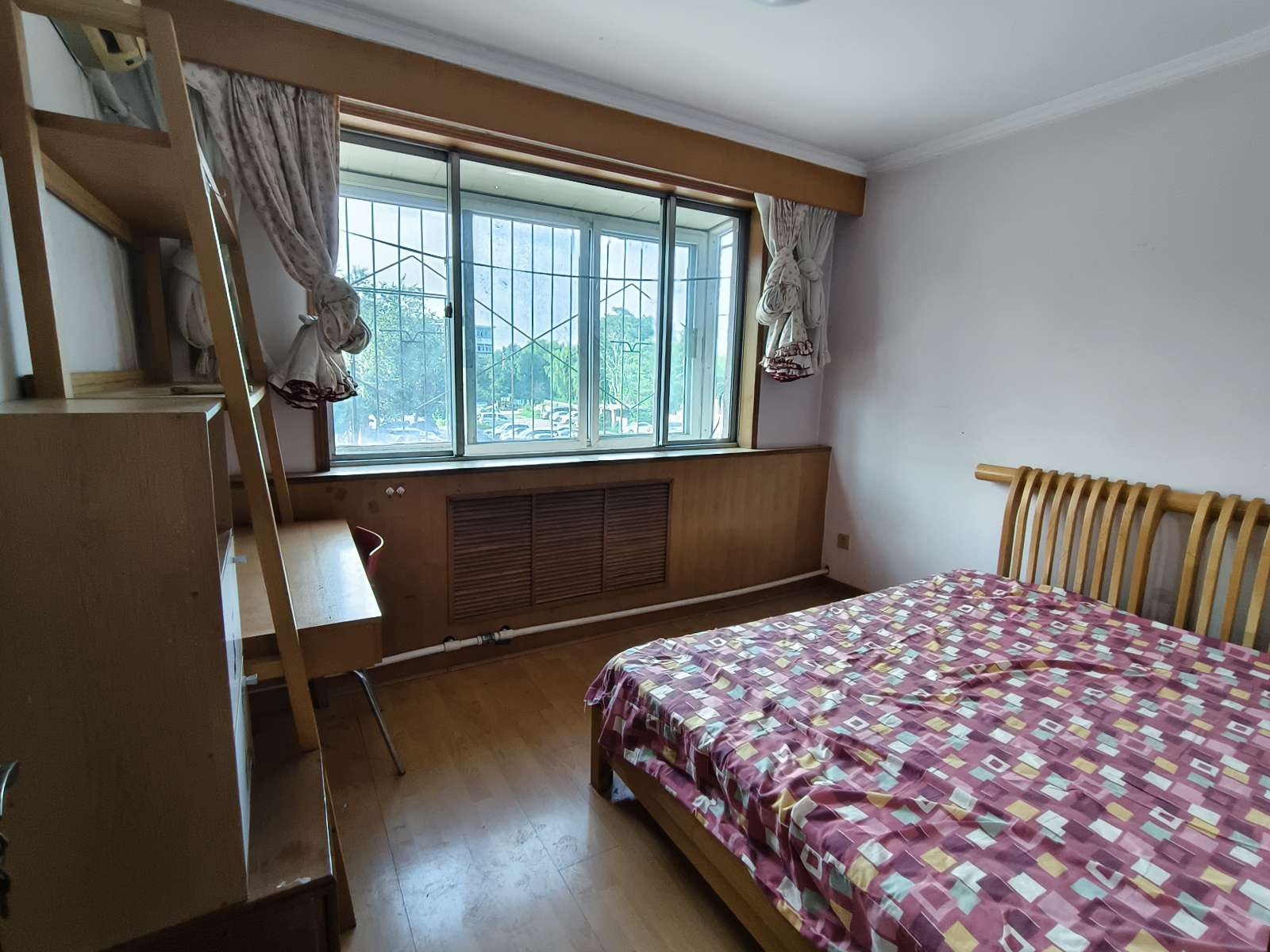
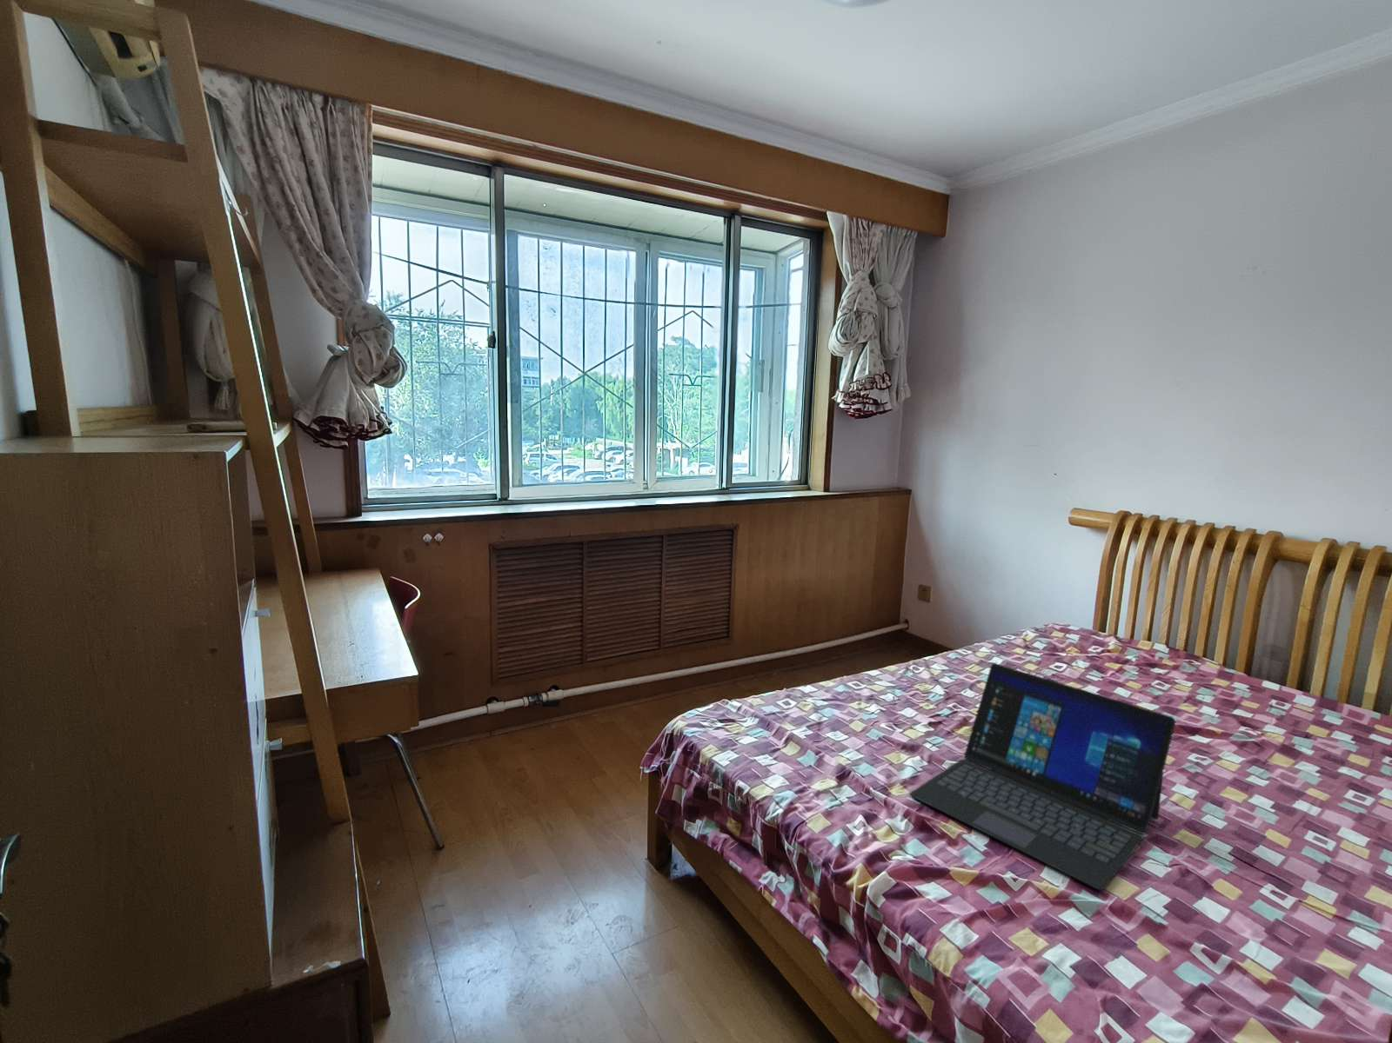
+ laptop (1039, 757)
